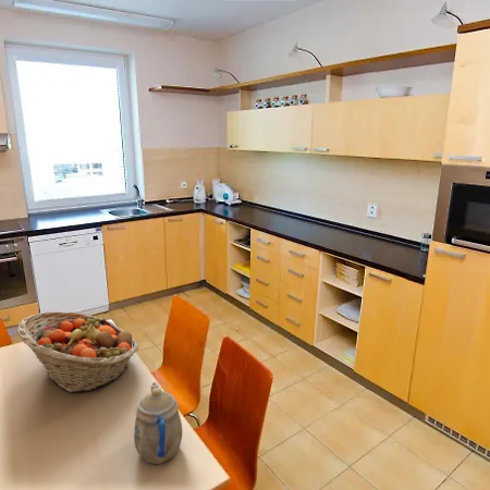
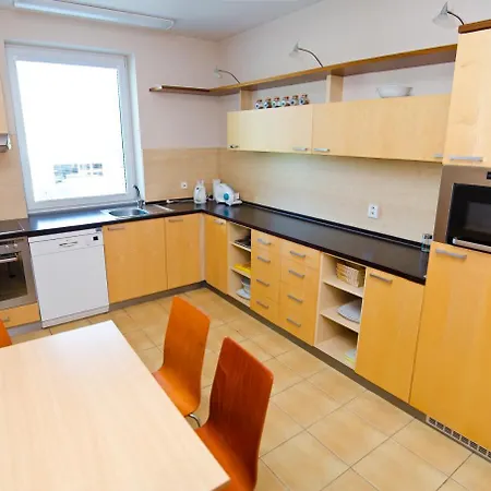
- fruit basket (81, 343)
- teapot (157, 420)
